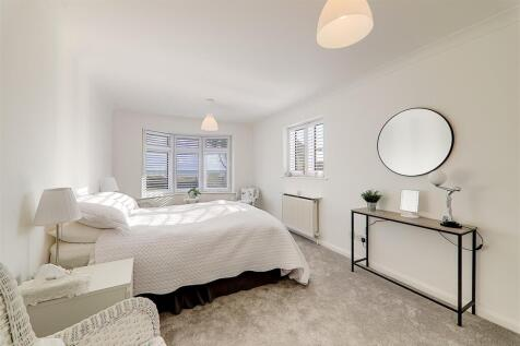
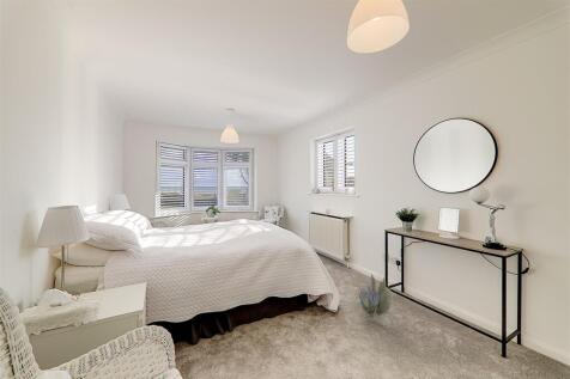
+ decorative plant (366, 295)
